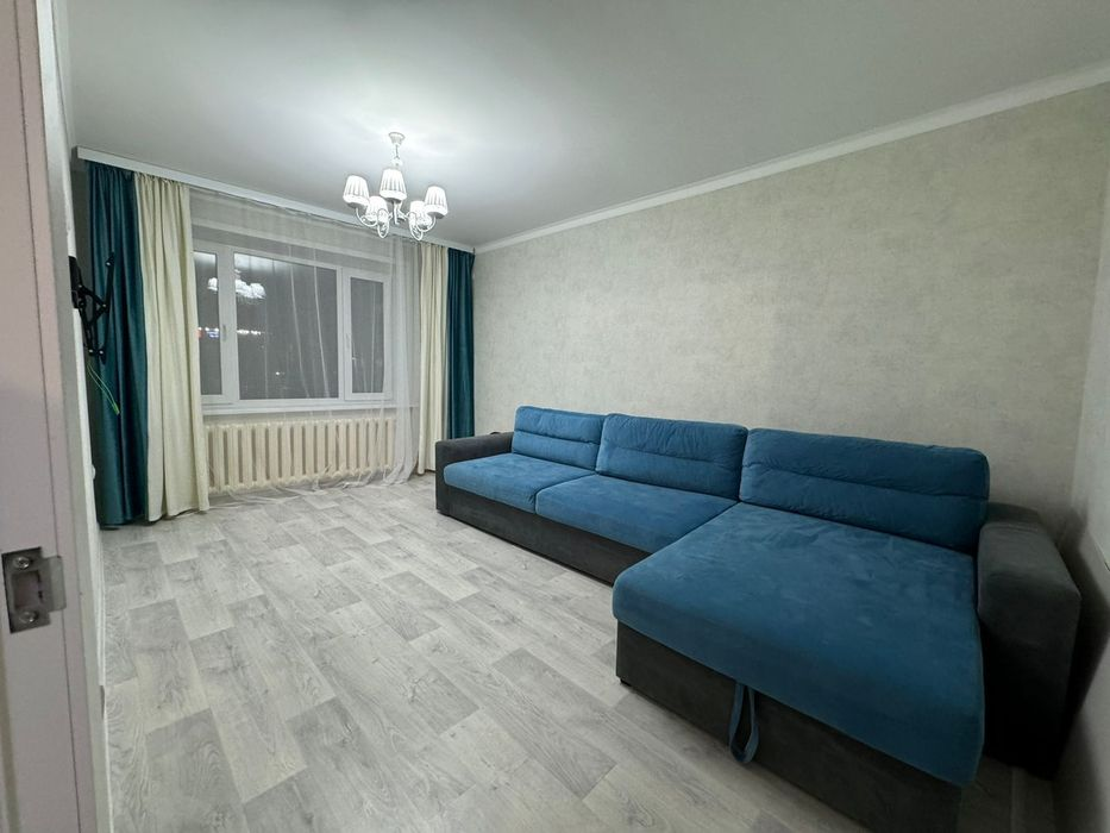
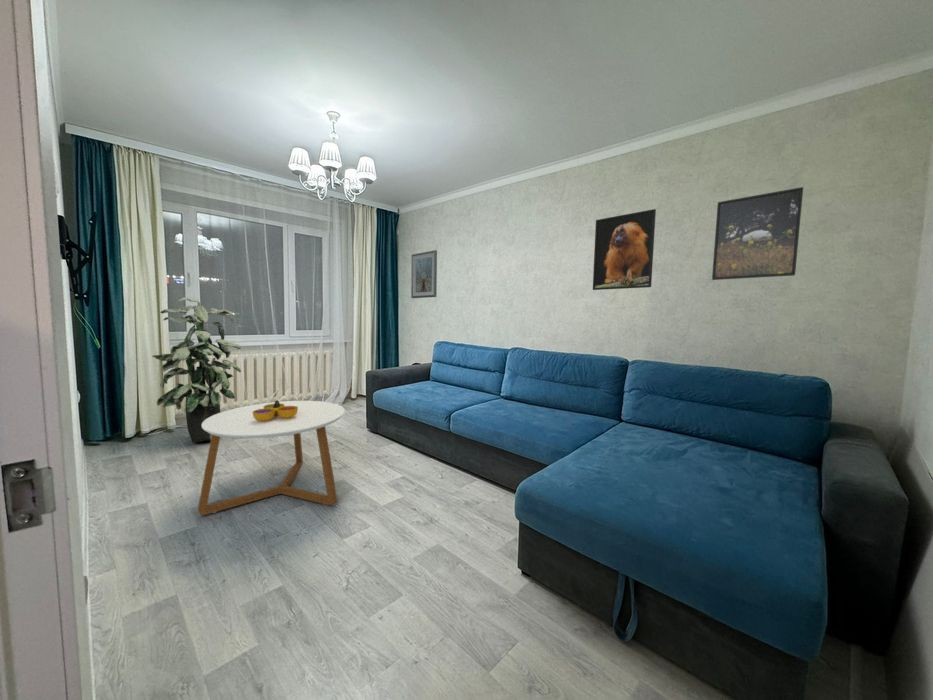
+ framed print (622, 252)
+ indoor plant (197, 369)
+ picture frame (423, 275)
+ coffee table (295, 454)
+ decorative bowl (278, 409)
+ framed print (754, 236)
